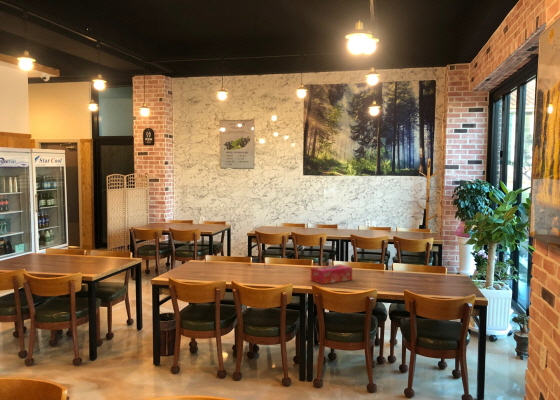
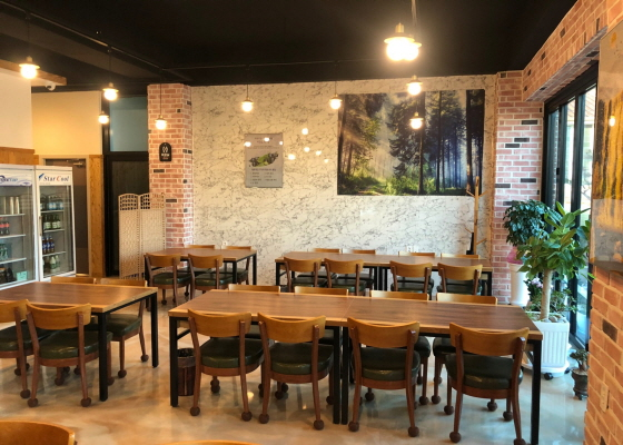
- tissue box (331, 273)
